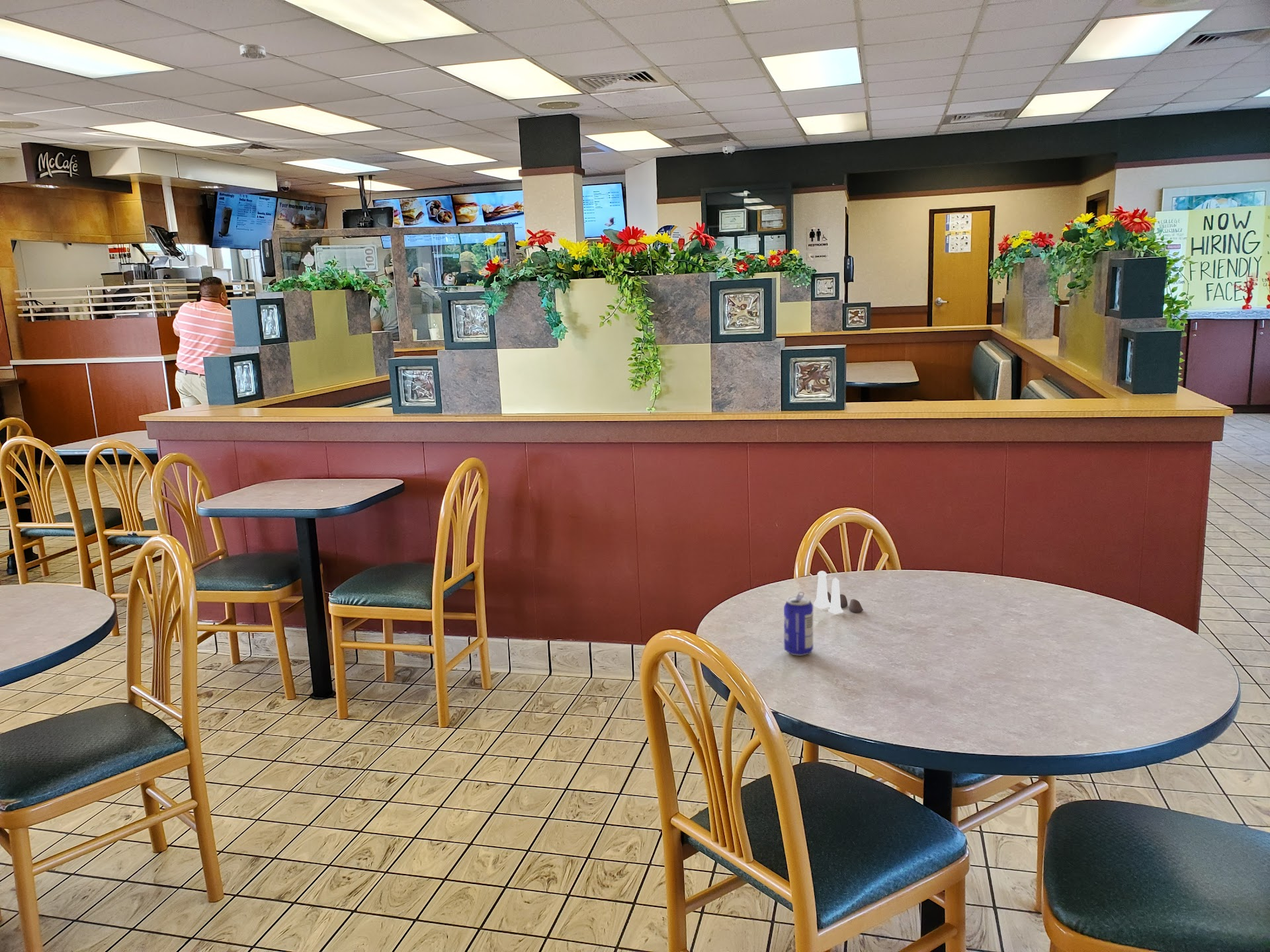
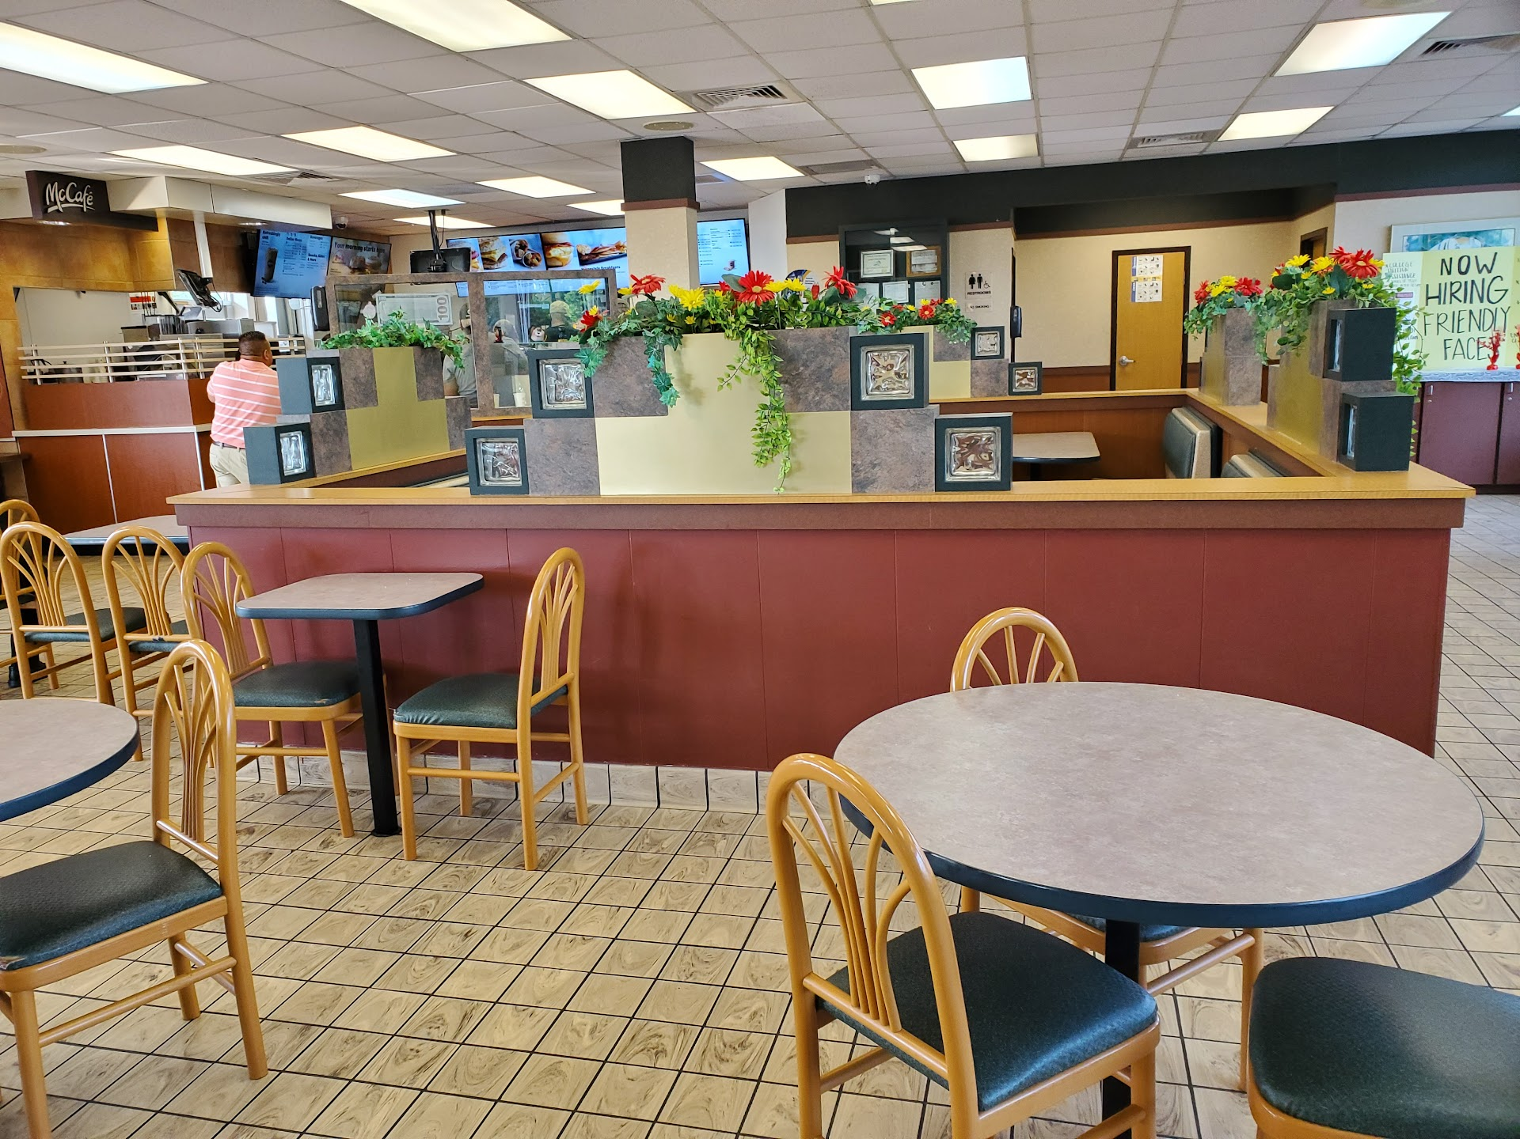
- smoke detector (253, 51)
- salt and pepper shaker set (833, 589)
- beer can (798, 622)
